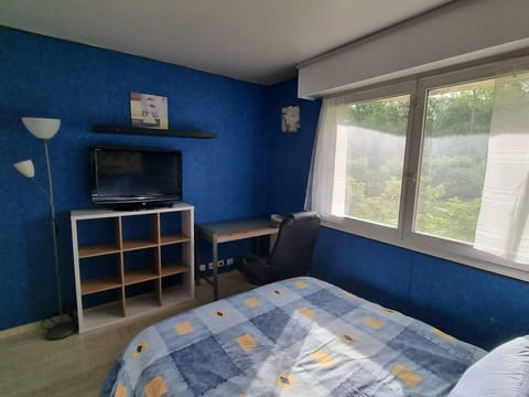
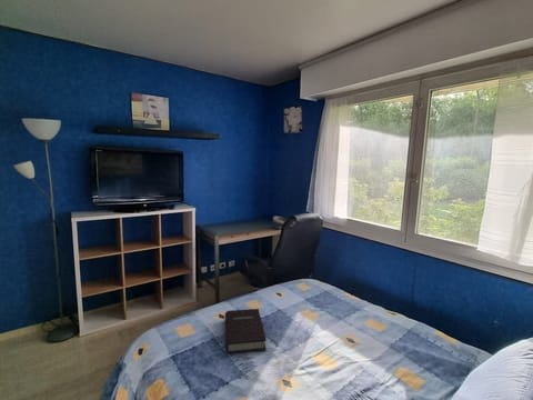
+ book (243, 329)
